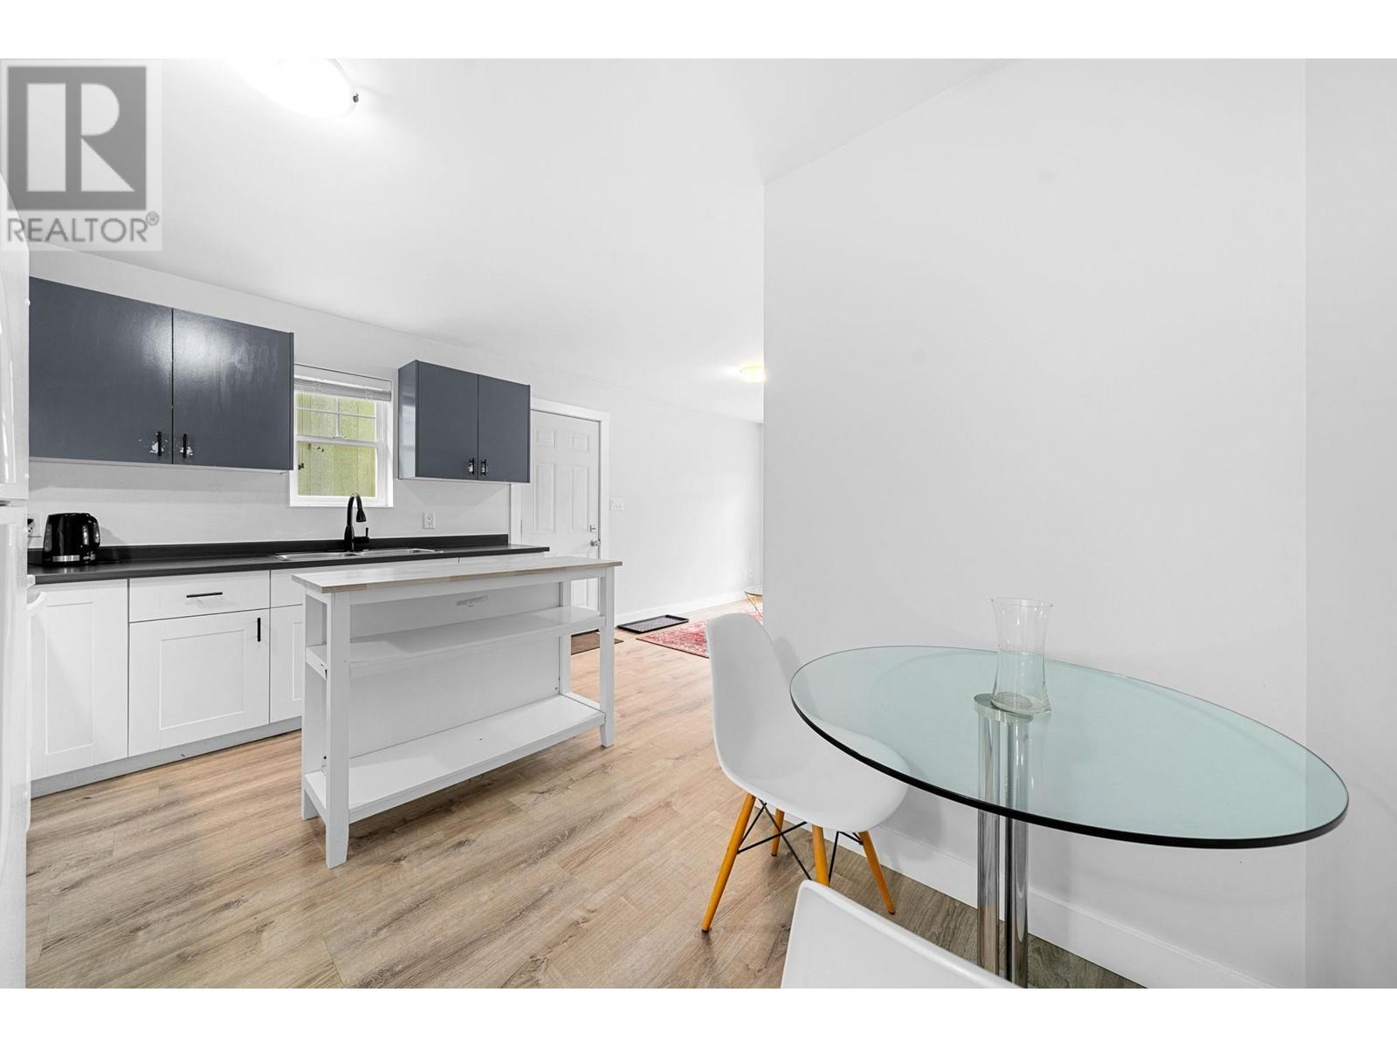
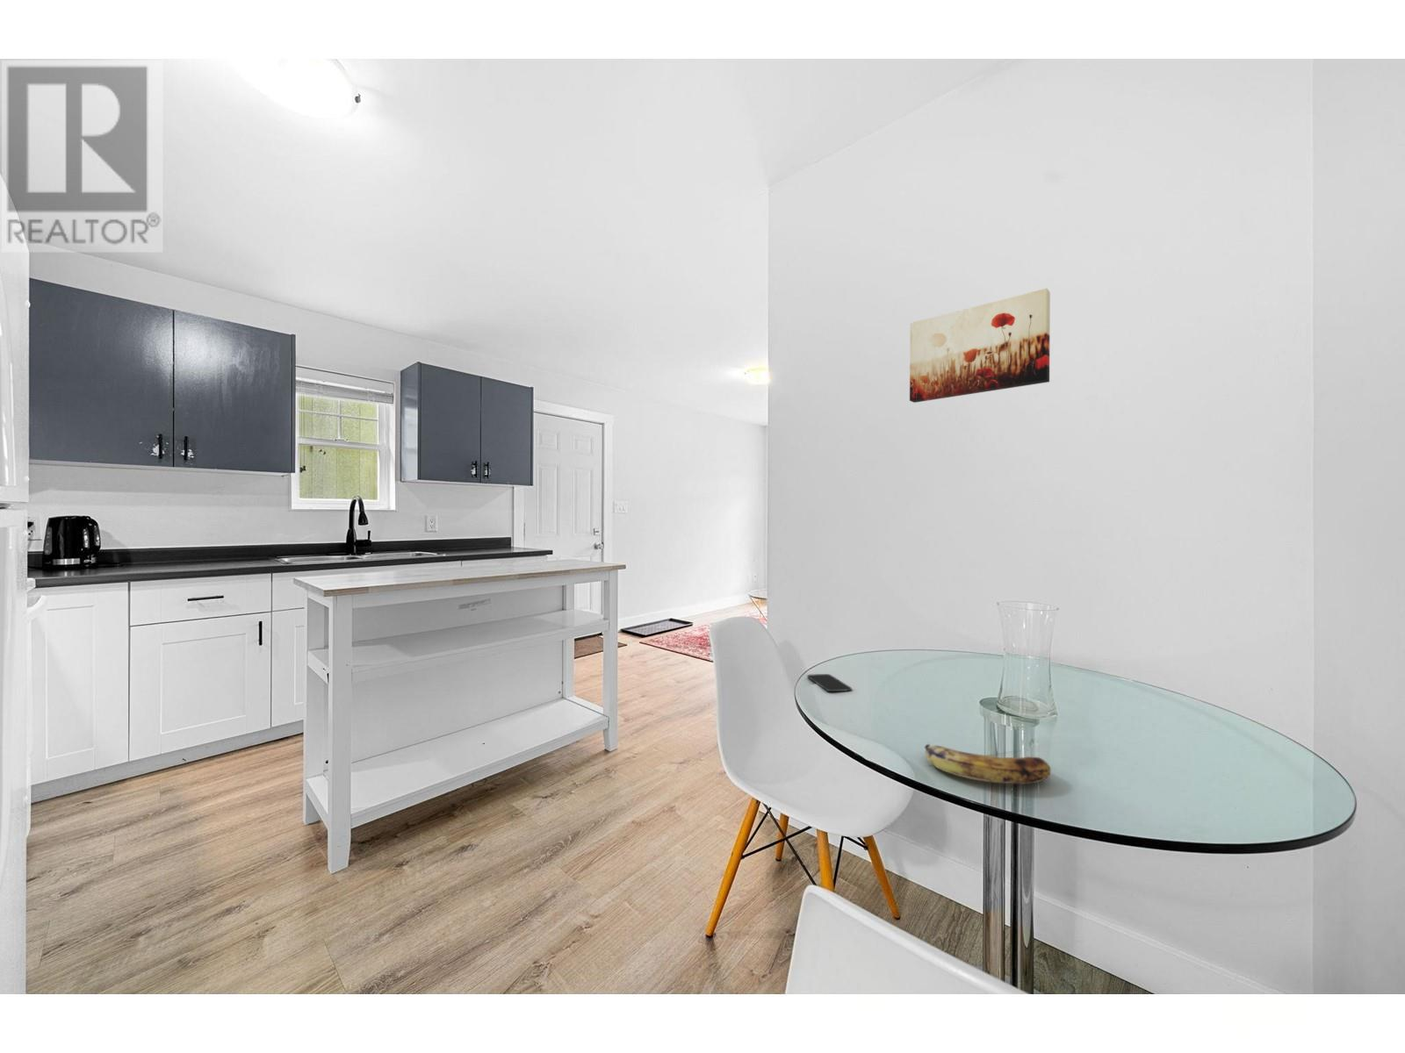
+ smartphone (829, 681)
+ wall art (975, 351)
+ fruit (985, 758)
